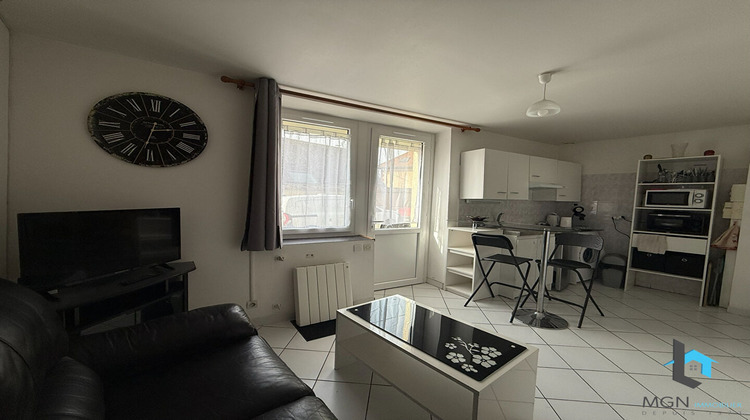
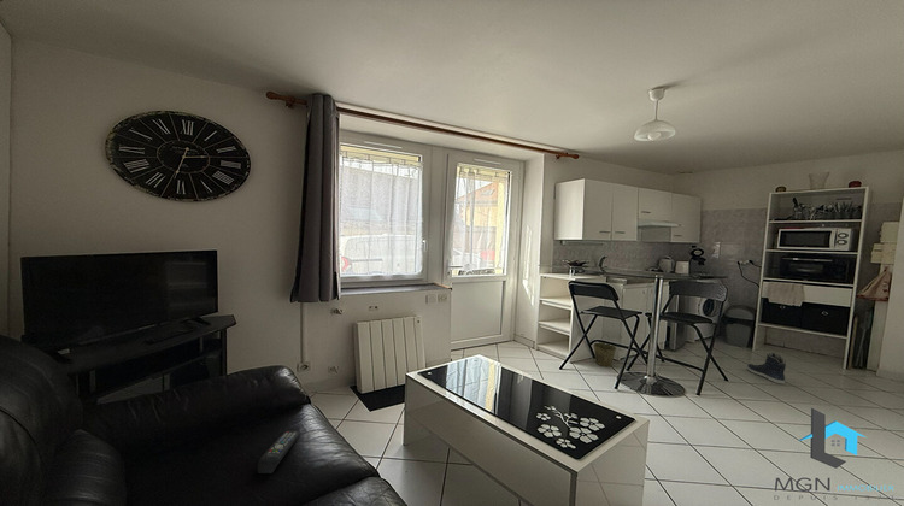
+ sneaker (765, 363)
+ remote control (280, 448)
+ bucket (604, 348)
